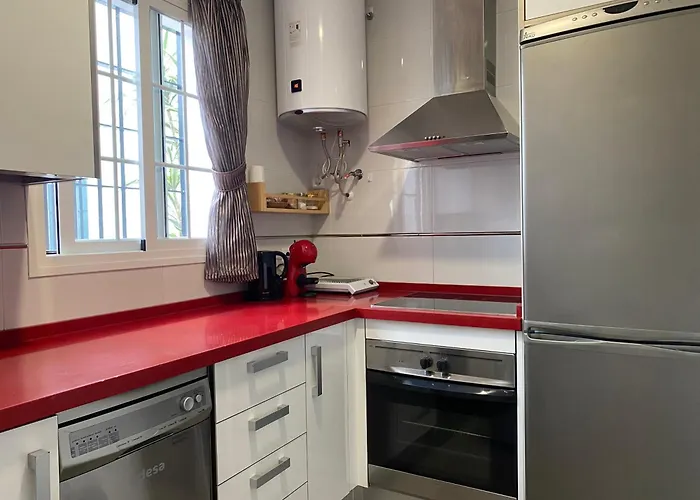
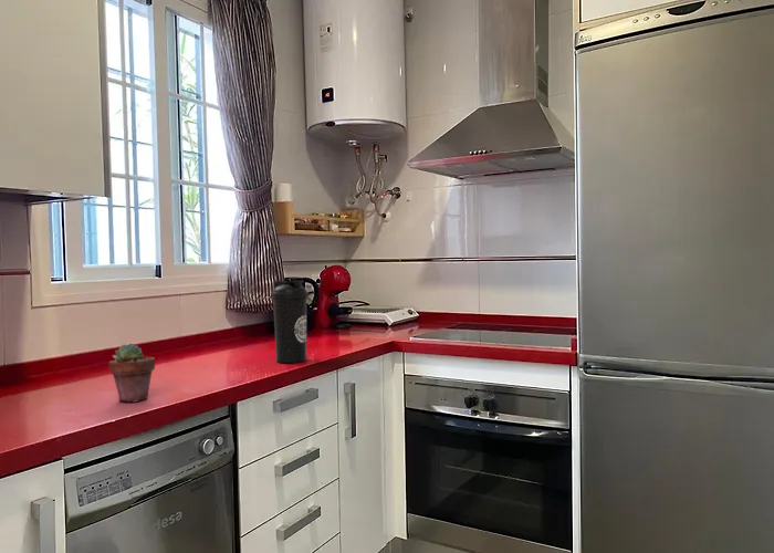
+ potted succulent (132, 371)
+ water bottle (290, 320)
